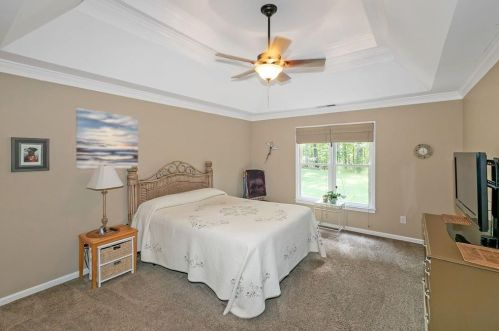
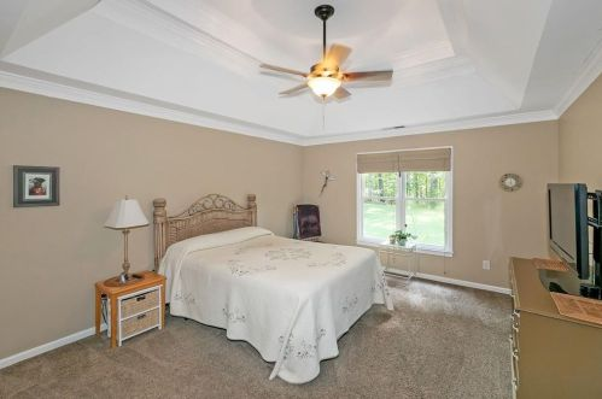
- wall art (110, 141)
